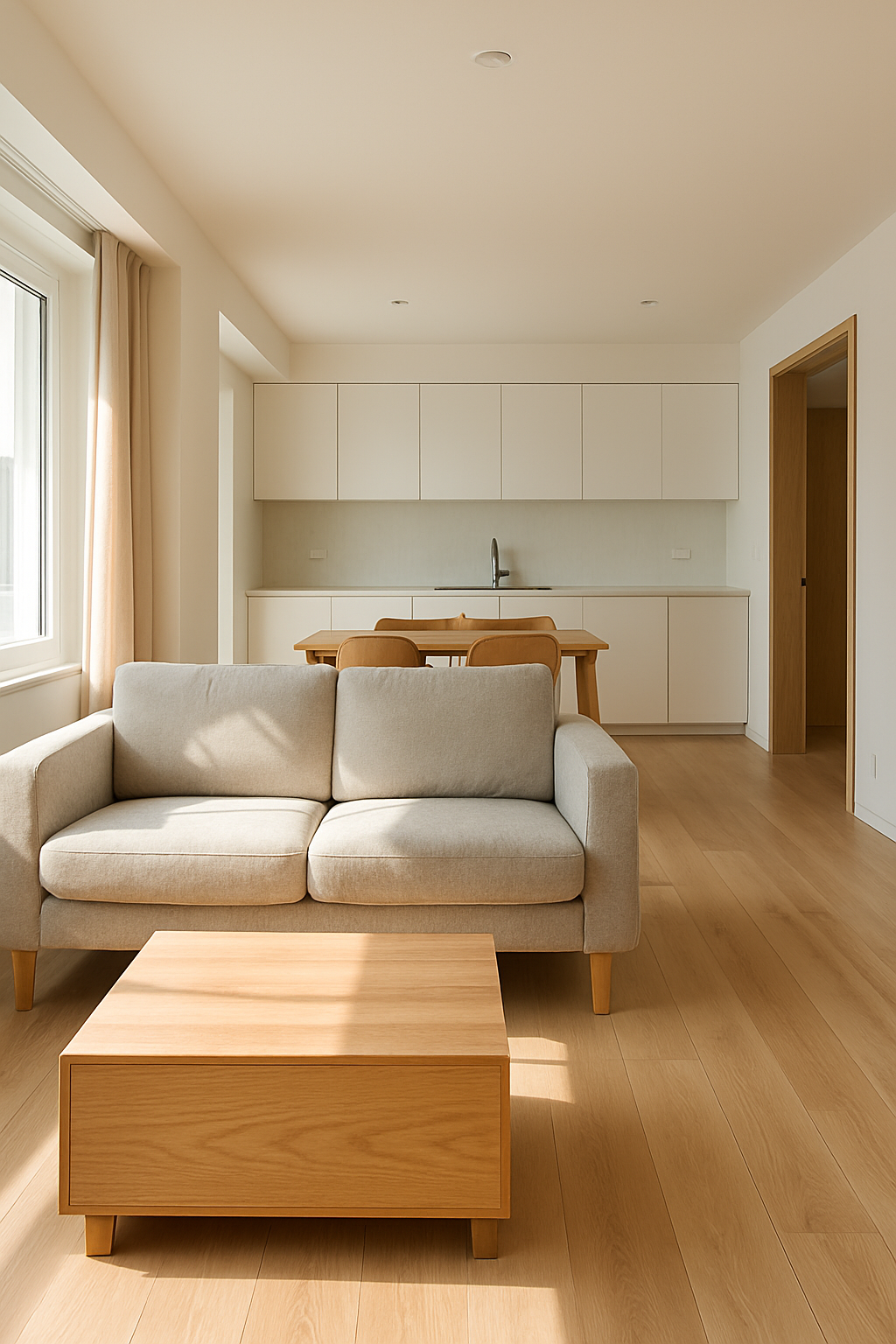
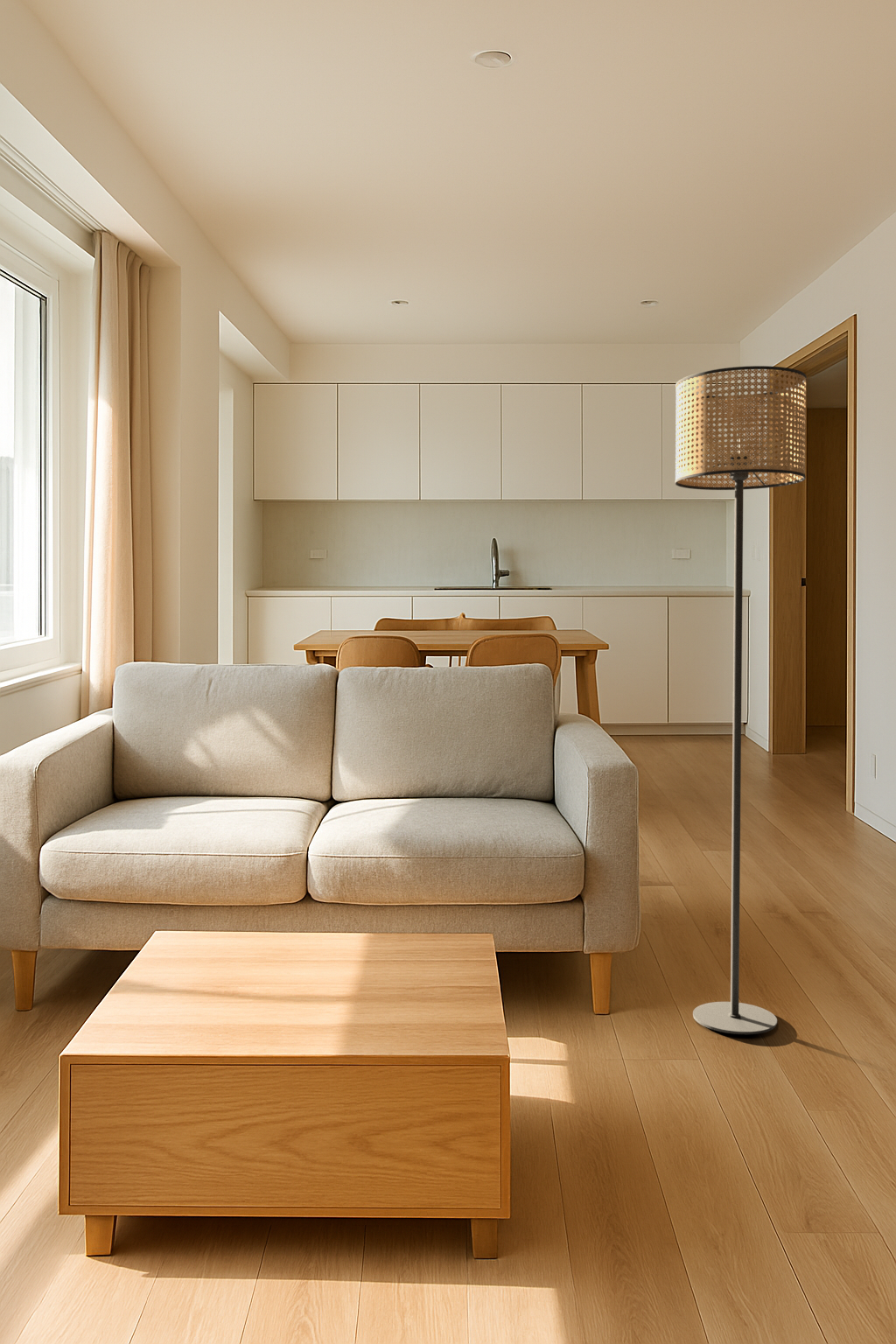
+ floor lamp (737, 704)
